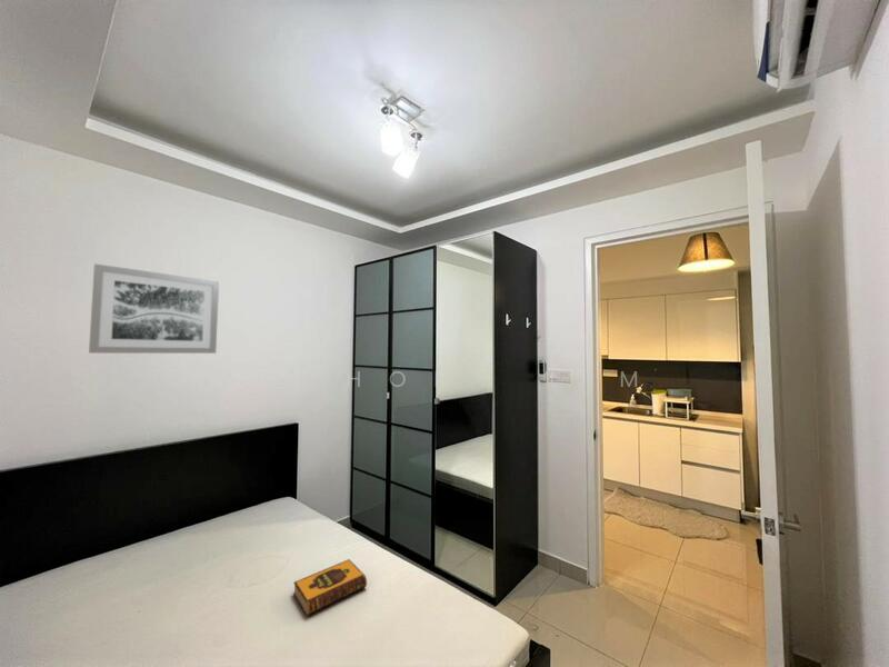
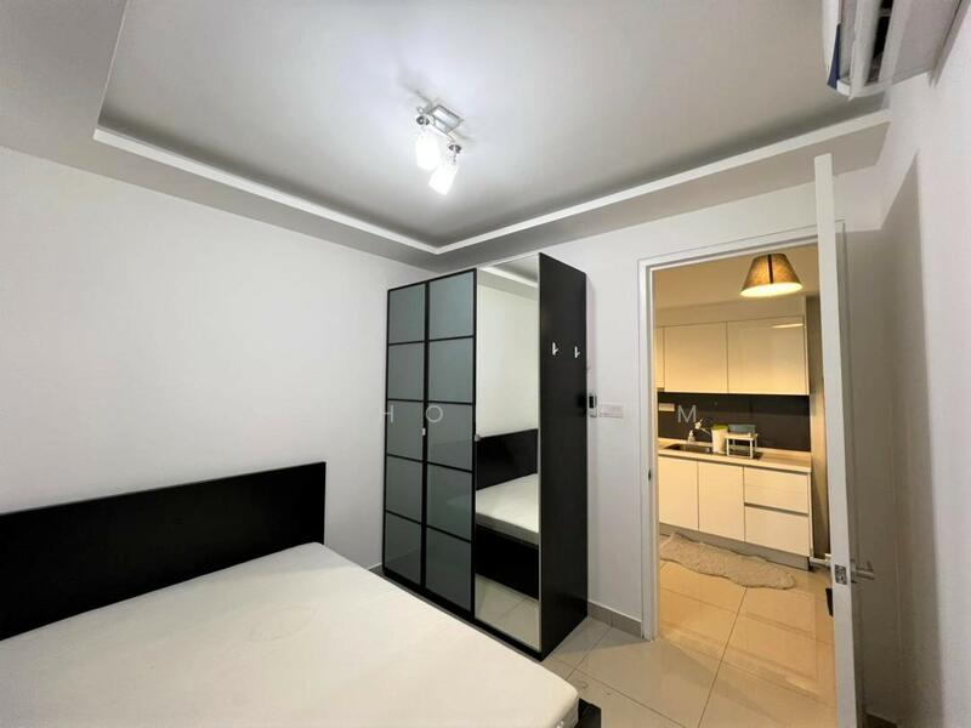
- wall art (160, 312)
- hardback book (330, 585)
